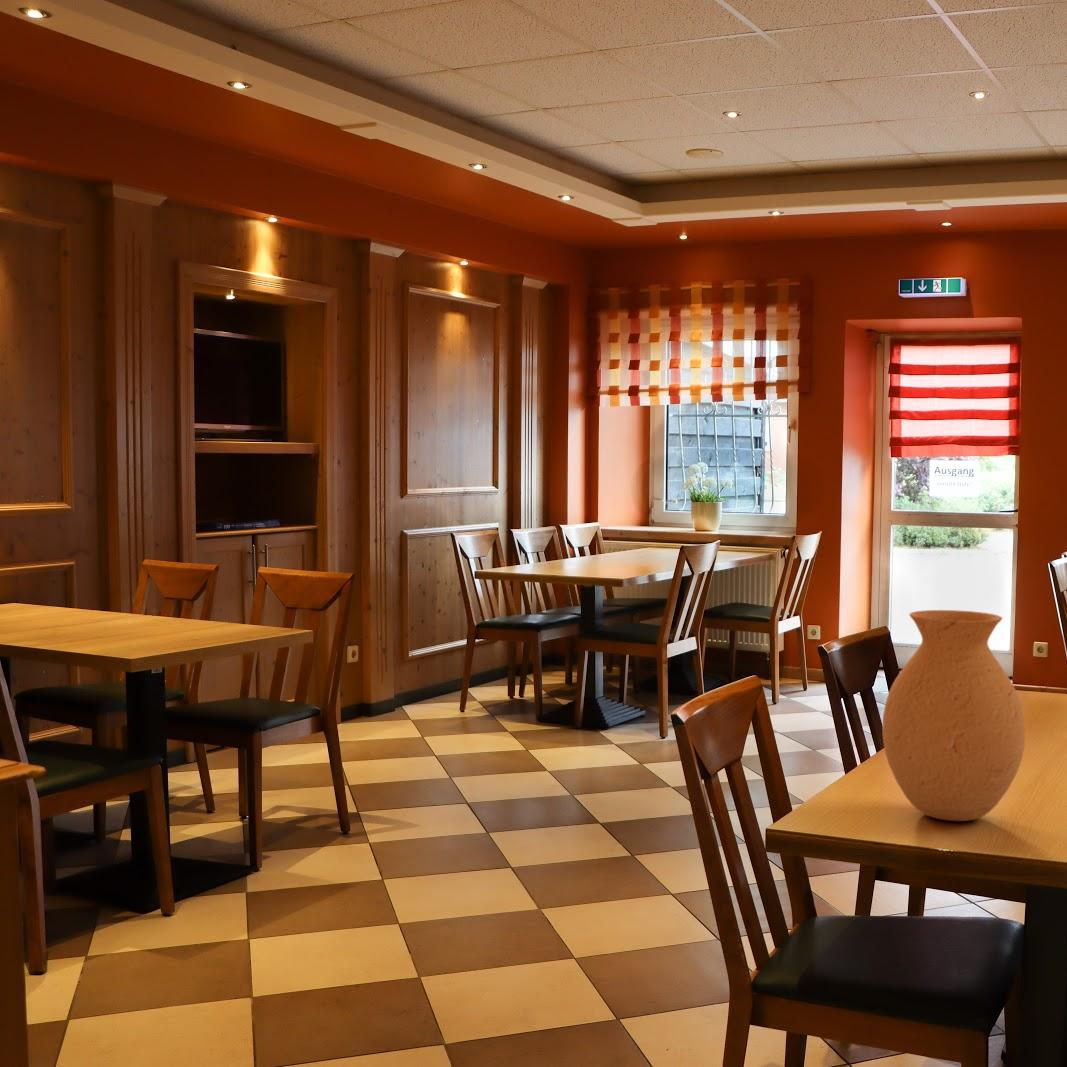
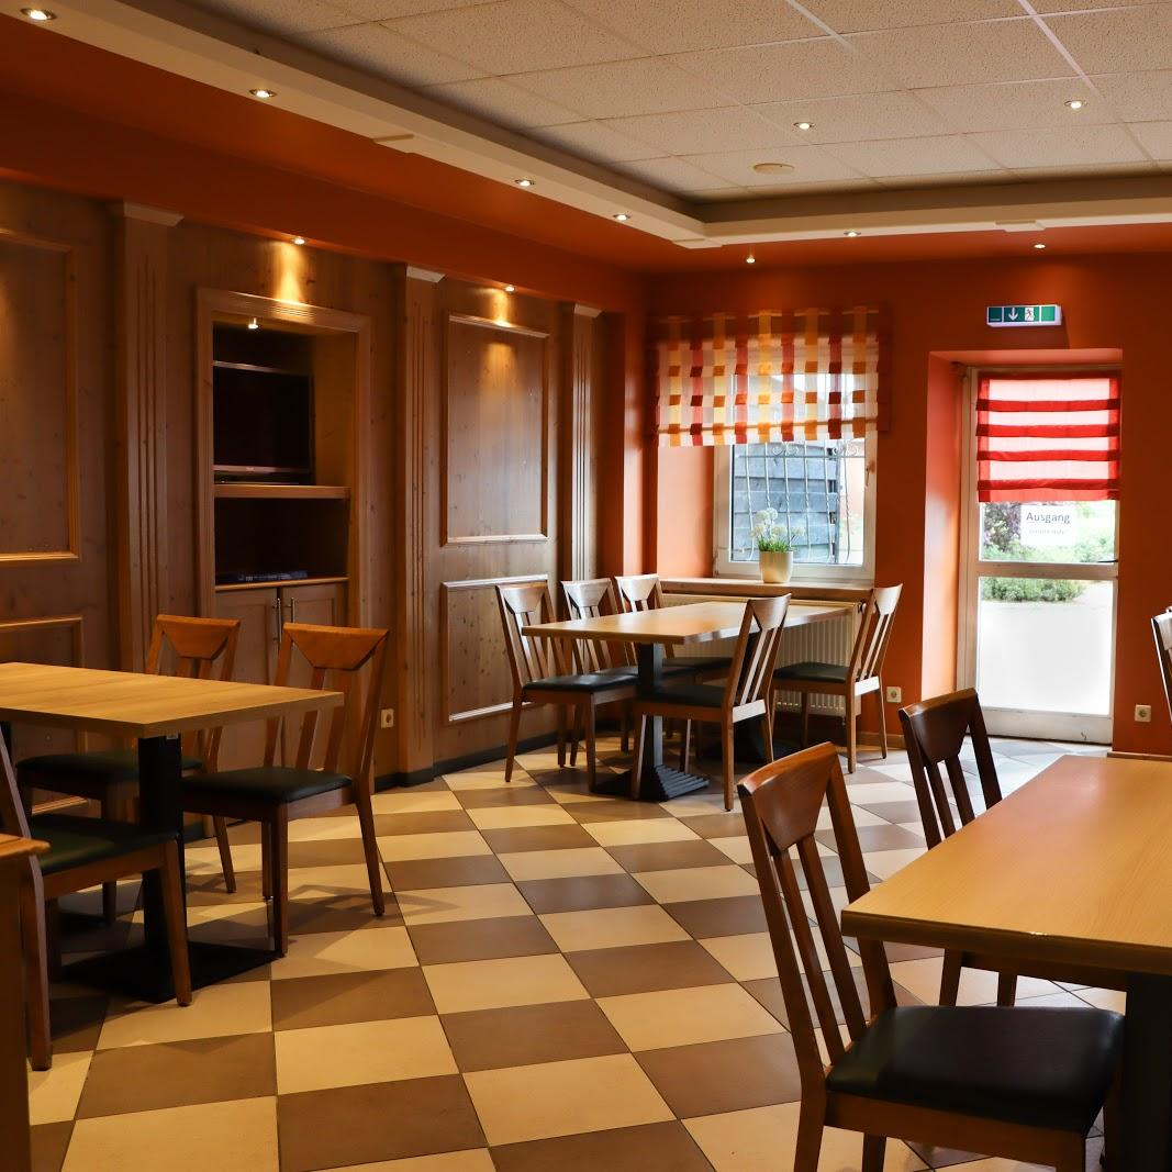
- vase (952, 715)
